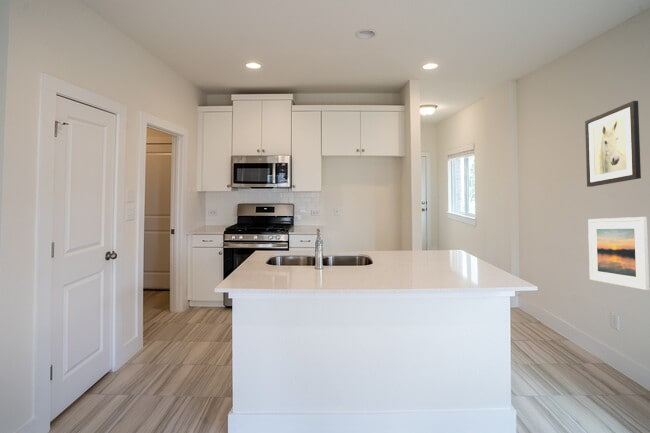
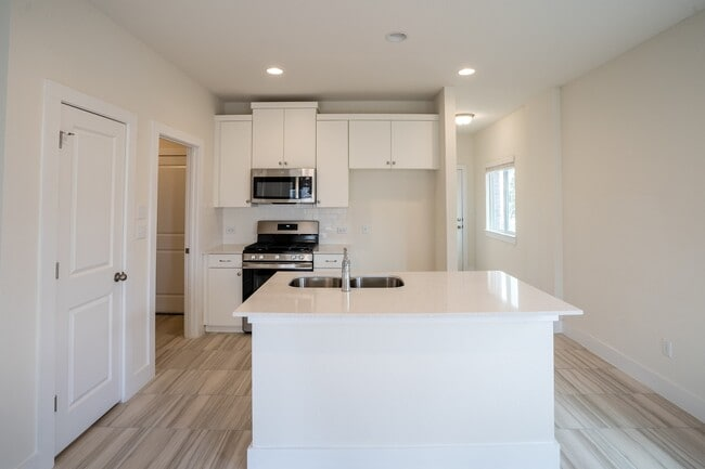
- wall art (610, 147)
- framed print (615, 251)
